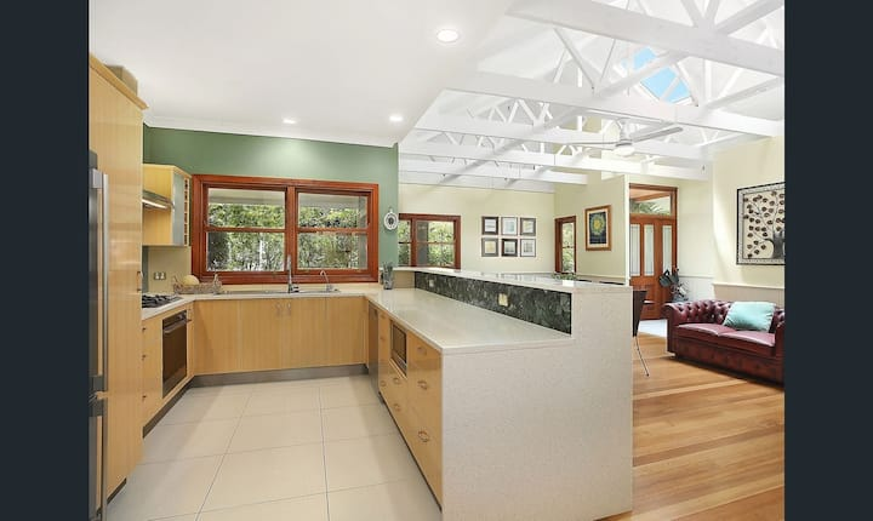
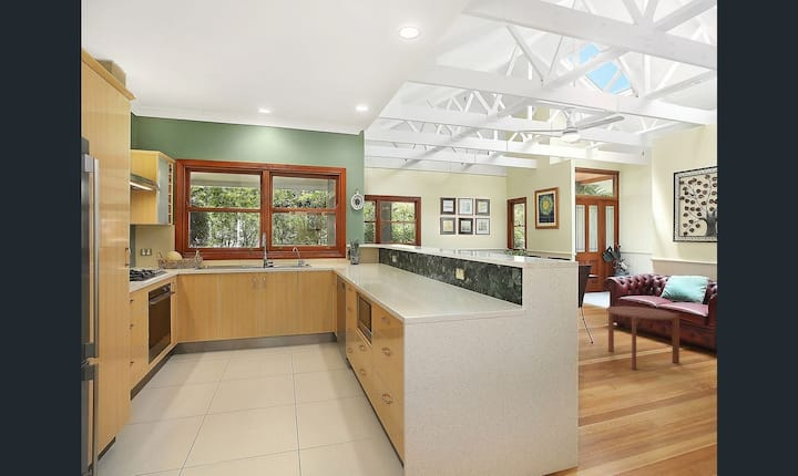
+ side table (635, 335)
